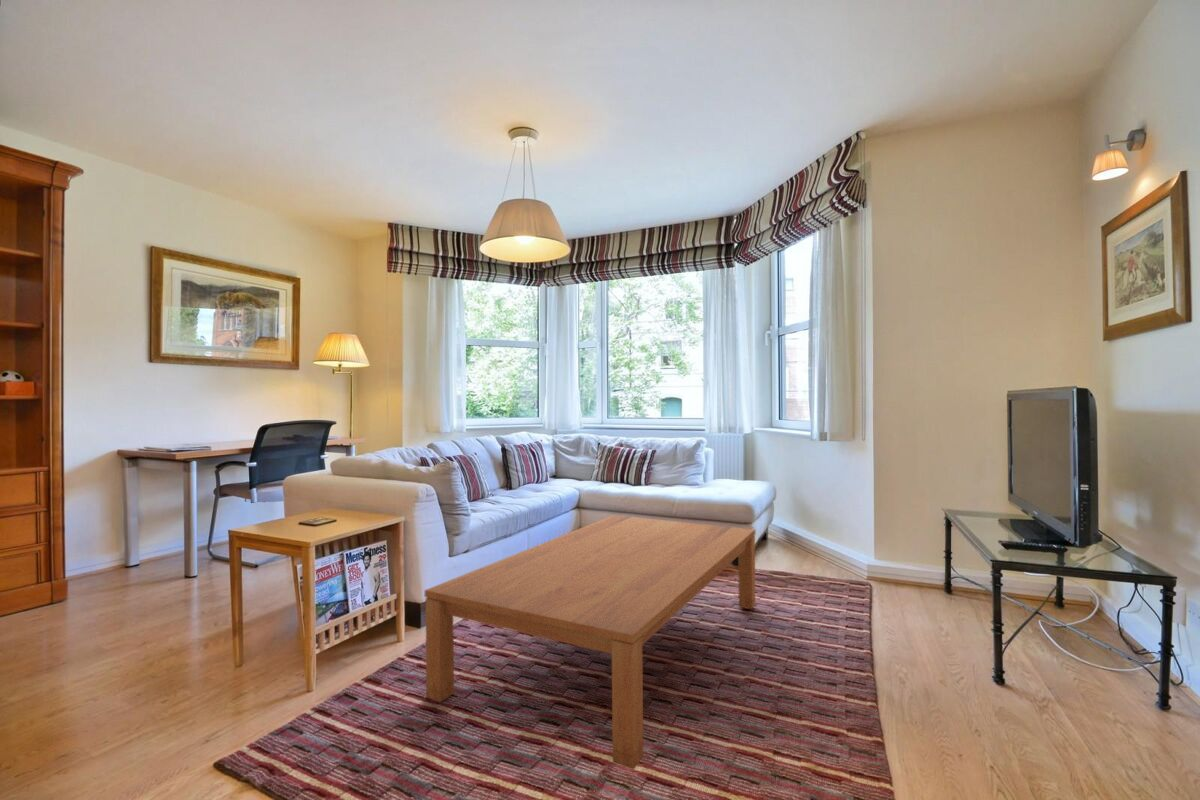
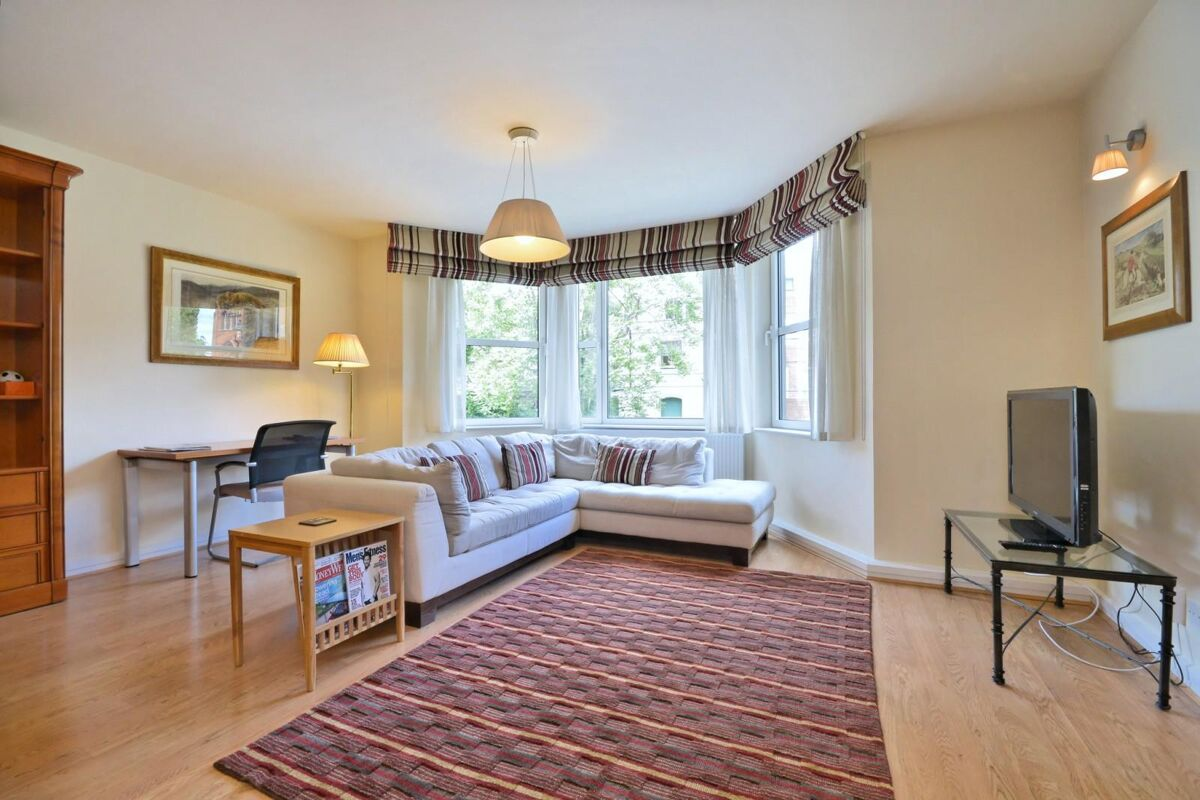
- coffee table (620, 599)
